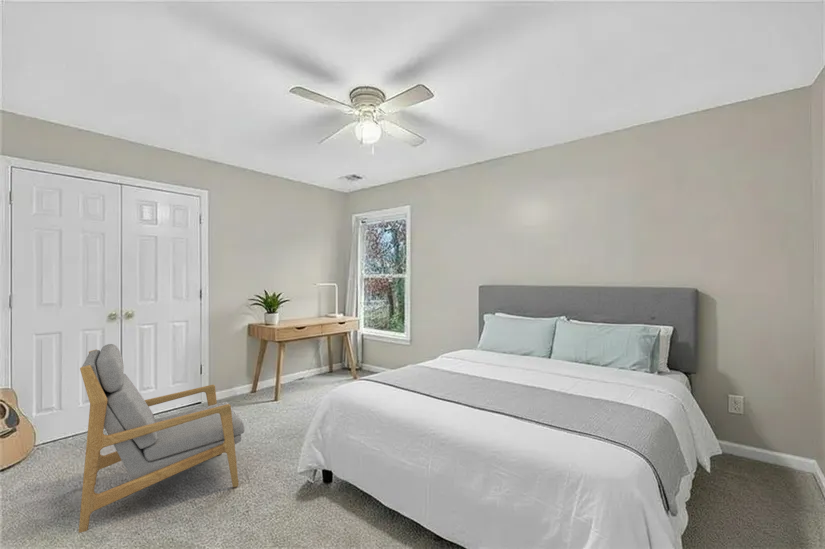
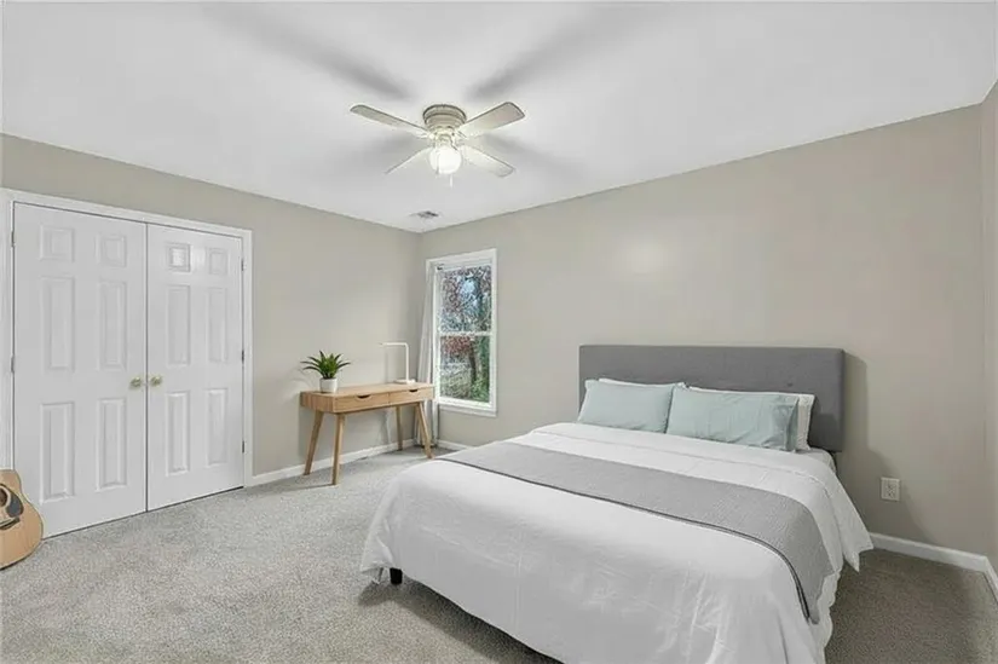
- armchair (163, 417)
